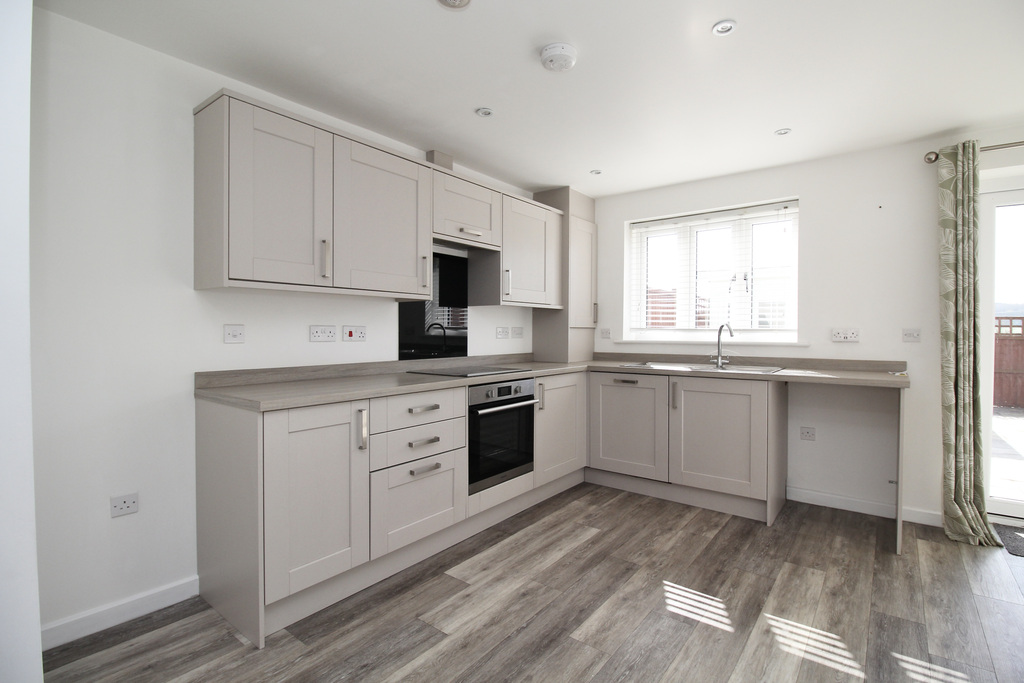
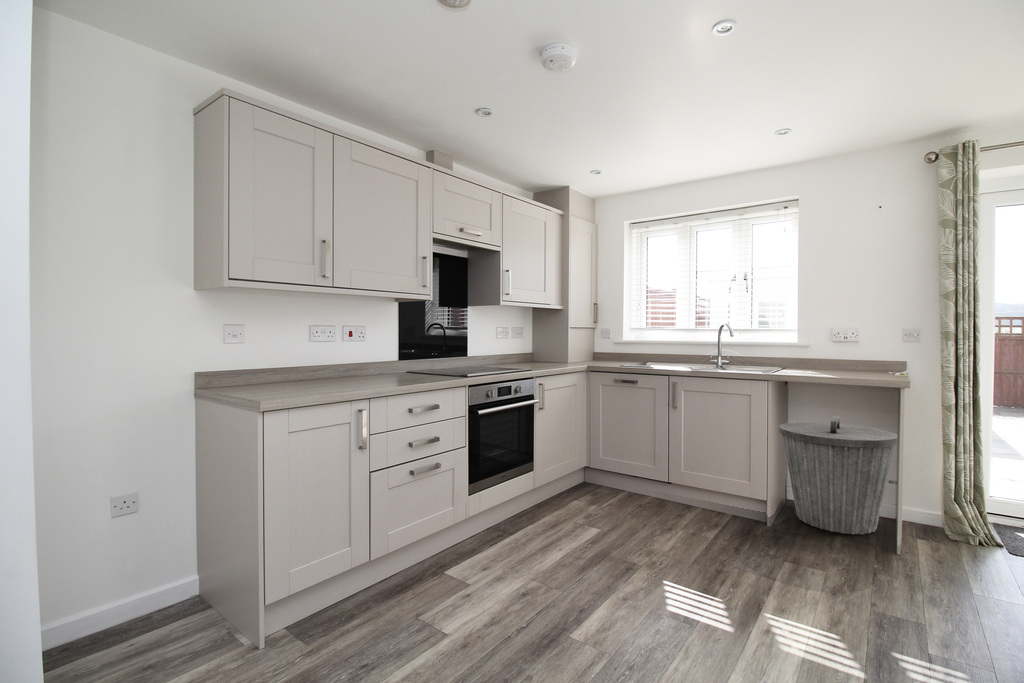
+ trash can (835, 469)
